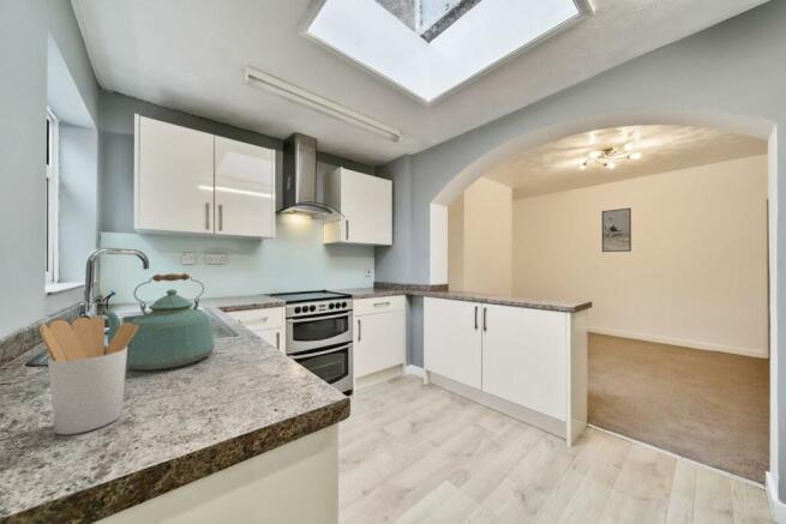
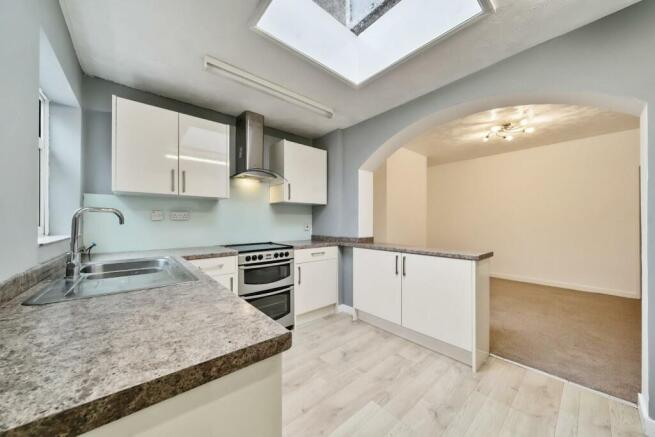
- kettle (162, 318)
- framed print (616, 230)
- utensil holder (85, 367)
